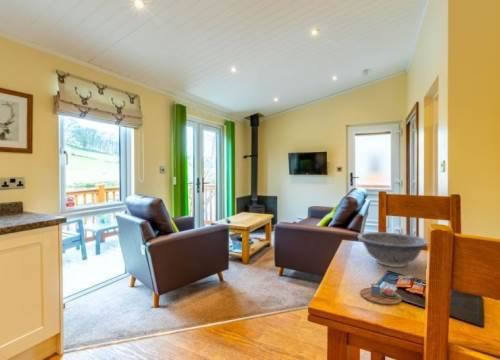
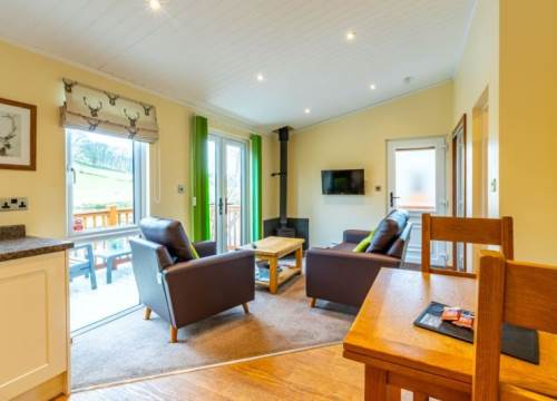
- decorative bowl (391, 250)
- mug (379, 285)
